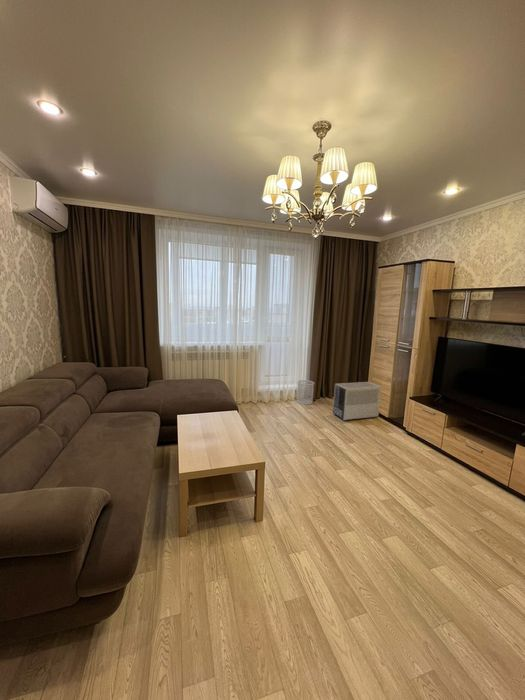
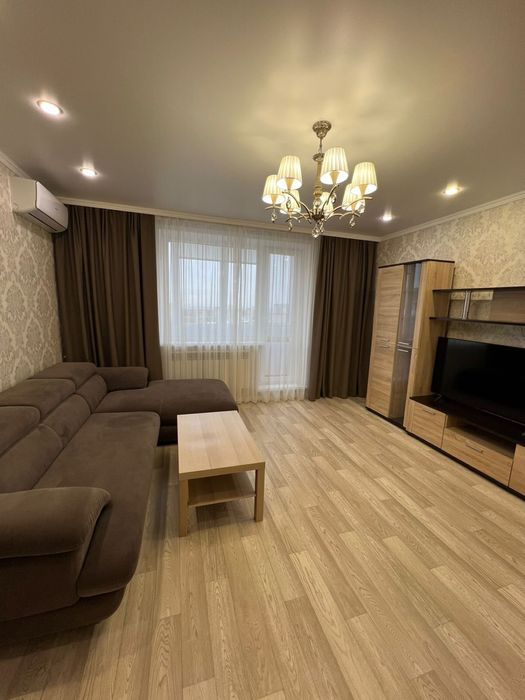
- wastebasket (305, 391)
- air purifier (356, 400)
